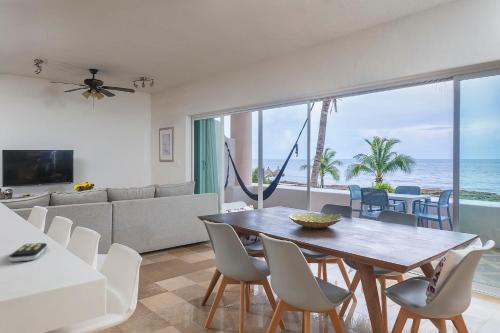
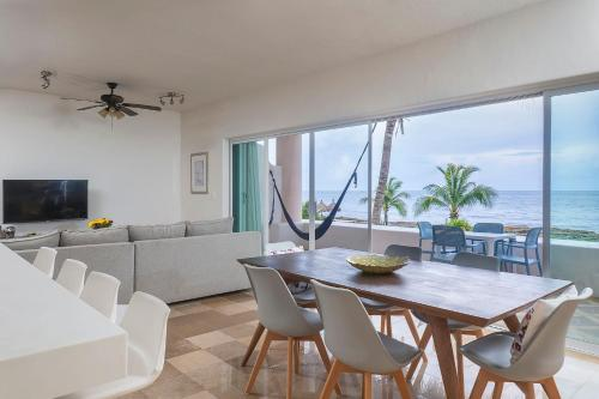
- remote control (29, 251)
